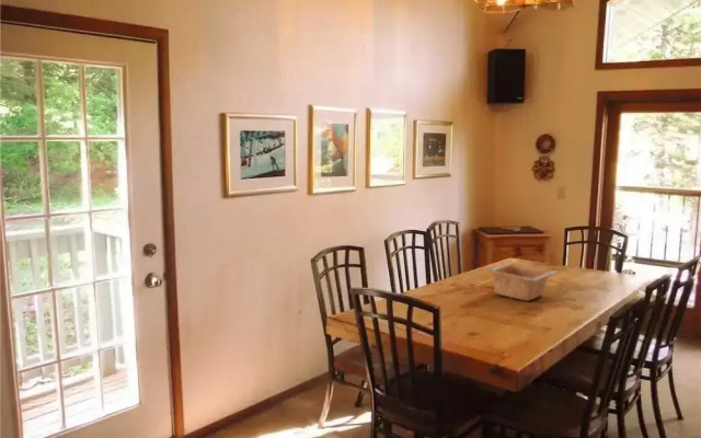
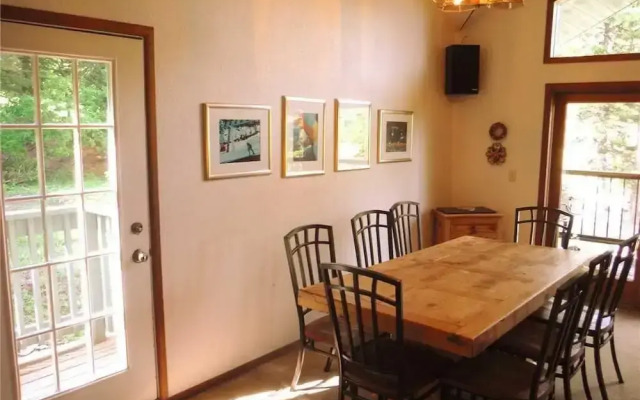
- serving bowl (520, 283)
